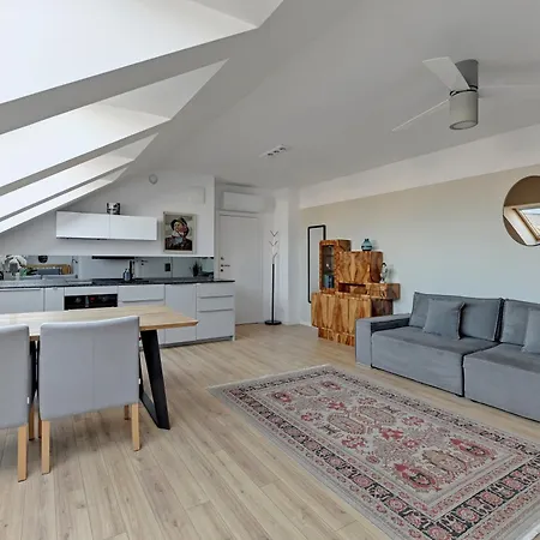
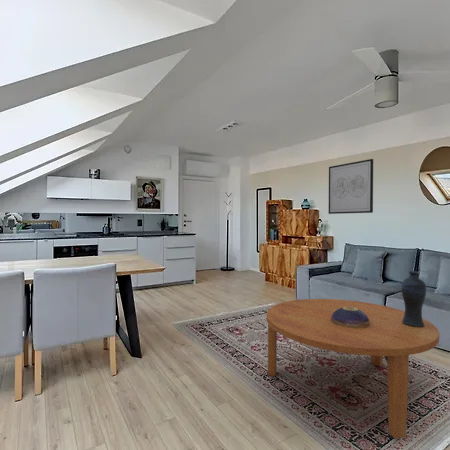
+ wall art (349, 188)
+ vase (413, 297)
+ decorative bowl (350, 314)
+ coffee table (344, 351)
